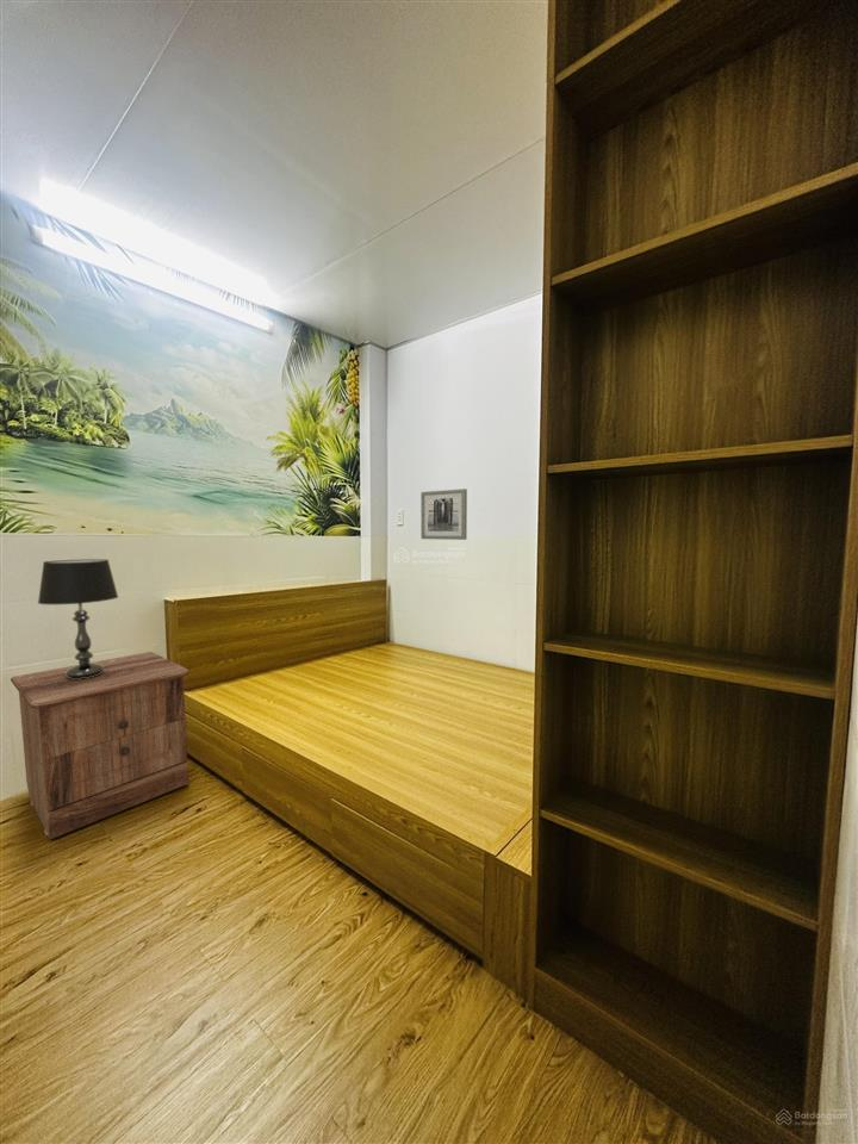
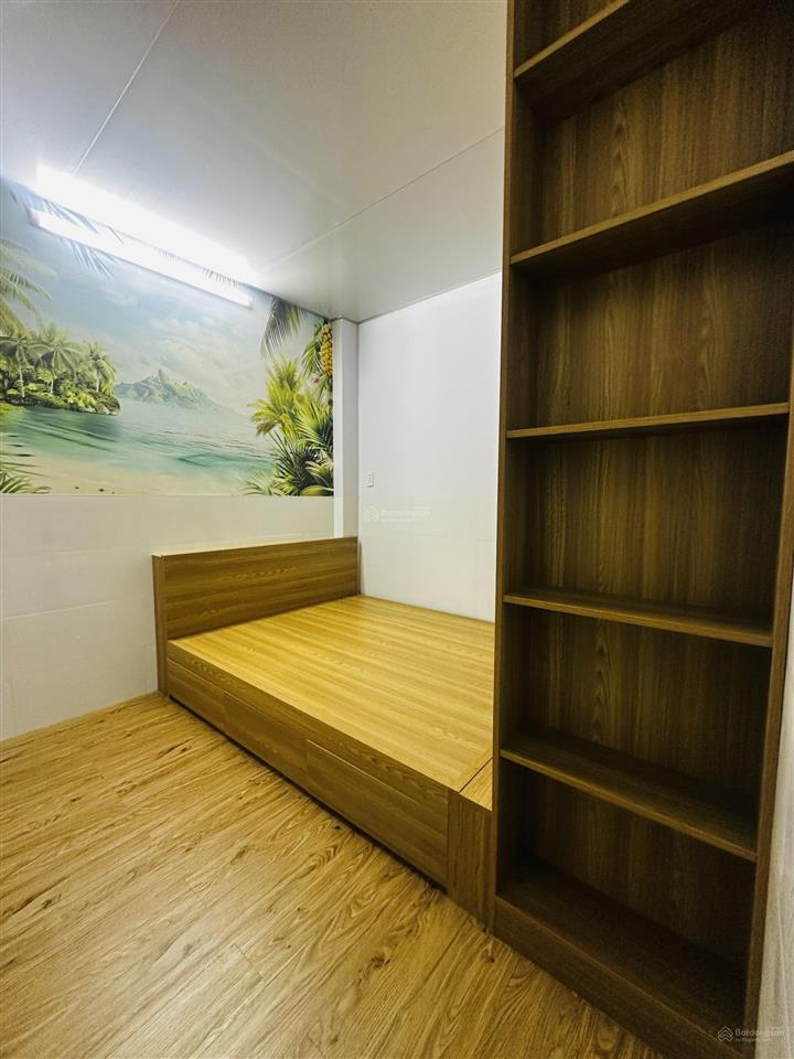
- nightstand (107, 733)
- table lamp (81, 617)
- wall art (442, 515)
